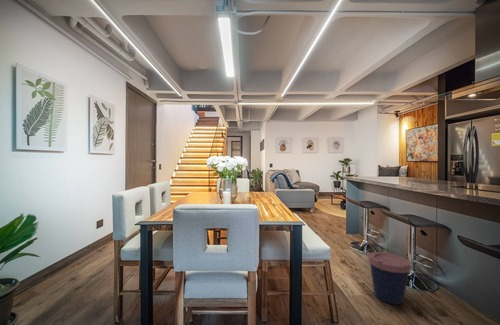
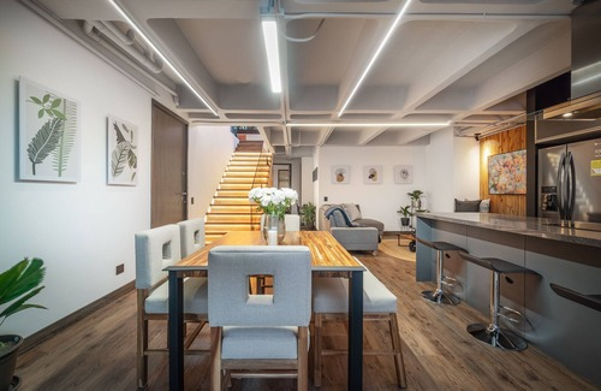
- coffee cup (388, 277)
